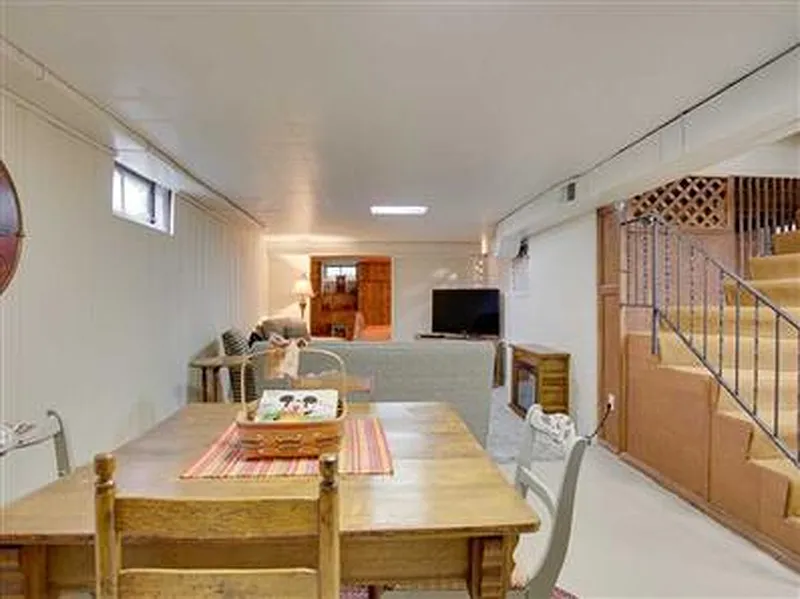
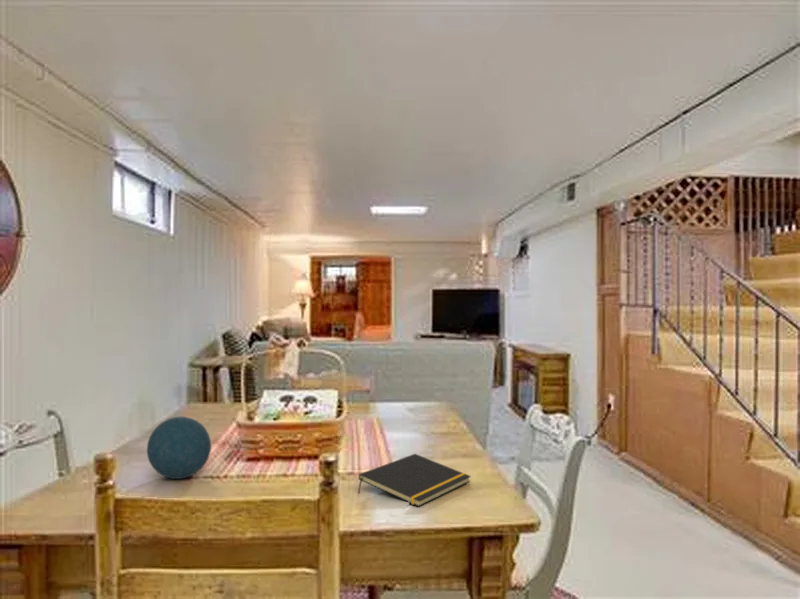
+ decorative orb (179, 447)
+ notepad (416, 477)
